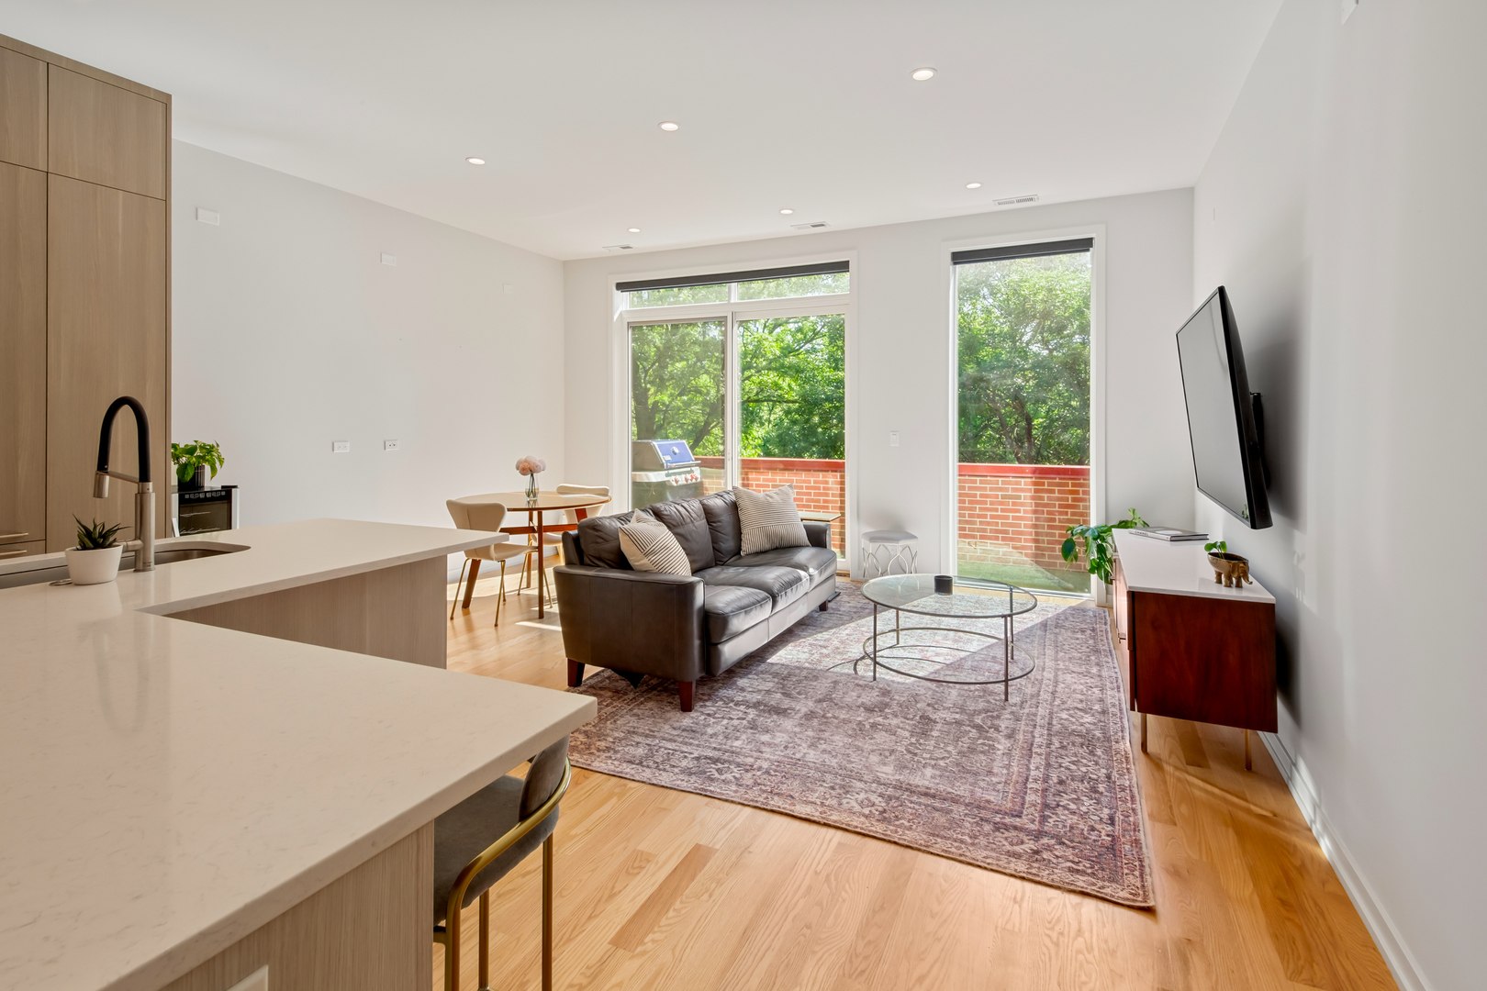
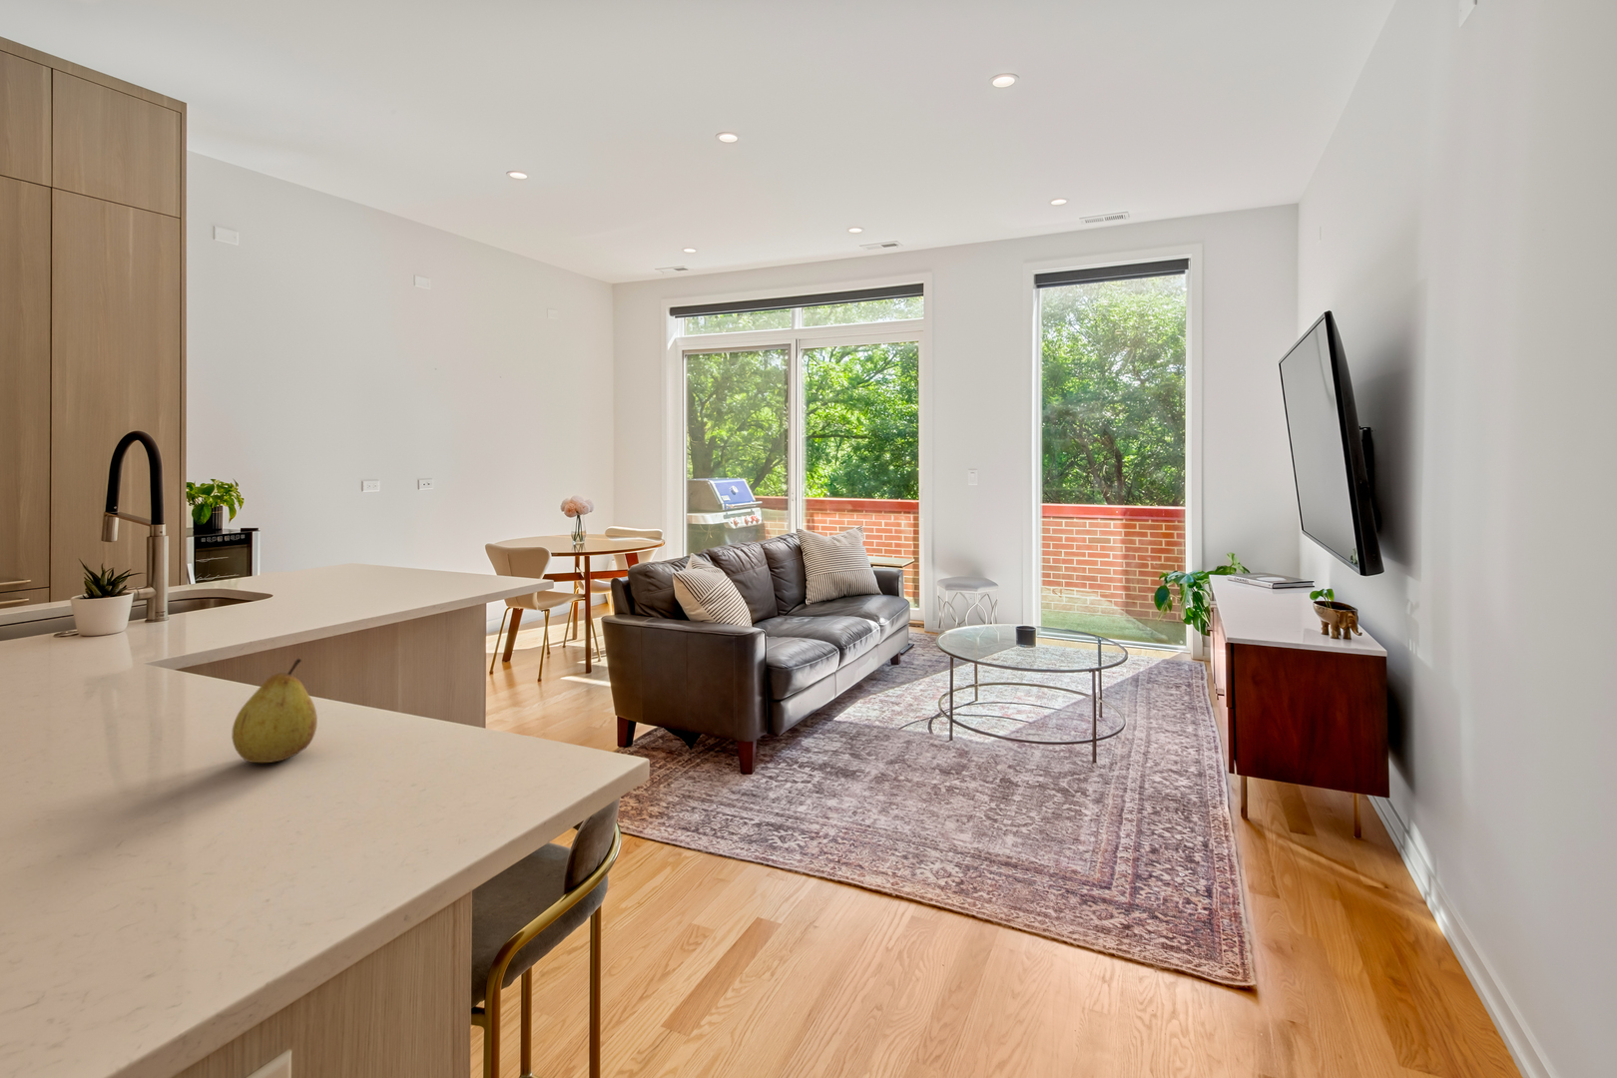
+ fruit (276, 709)
